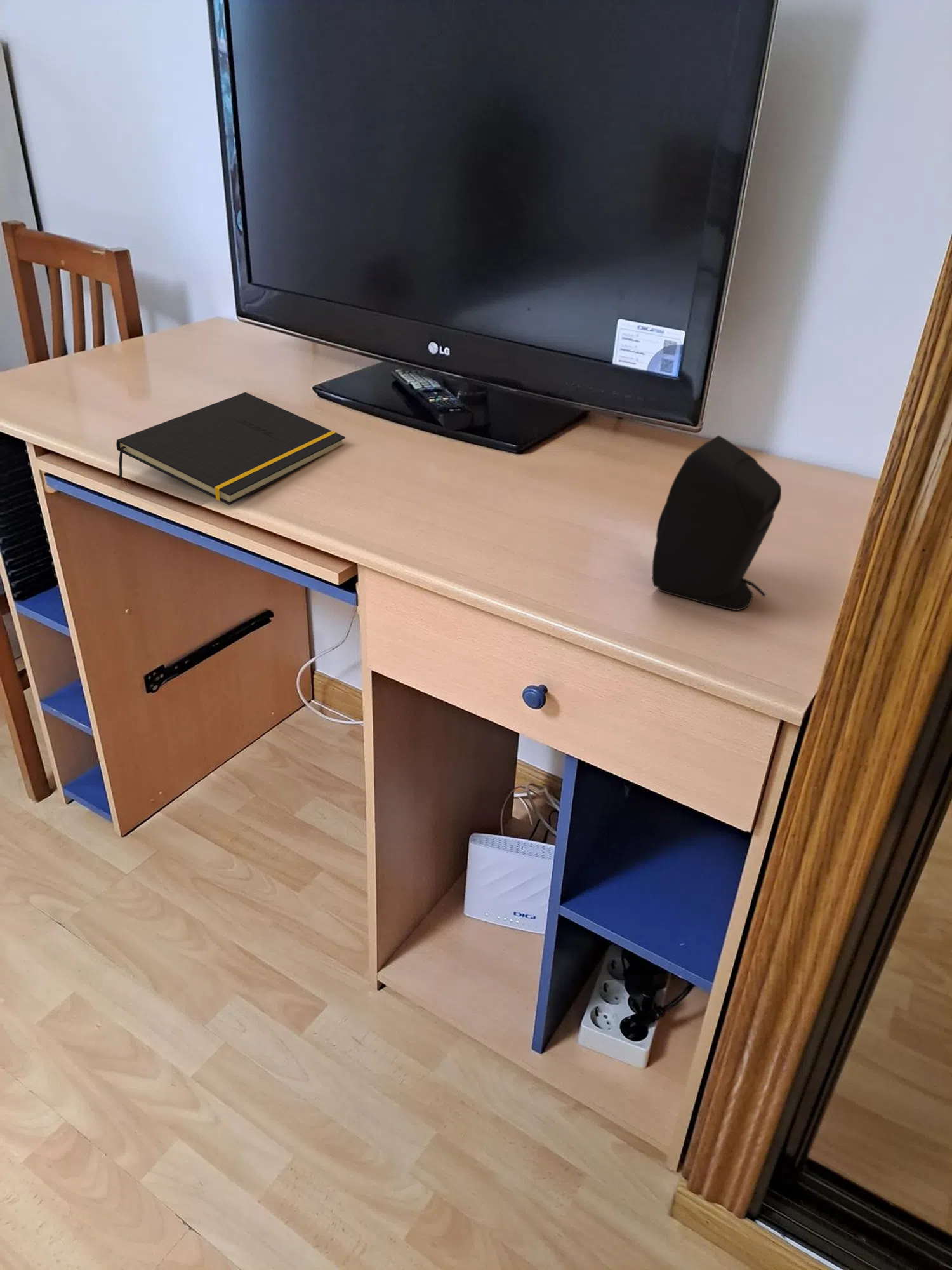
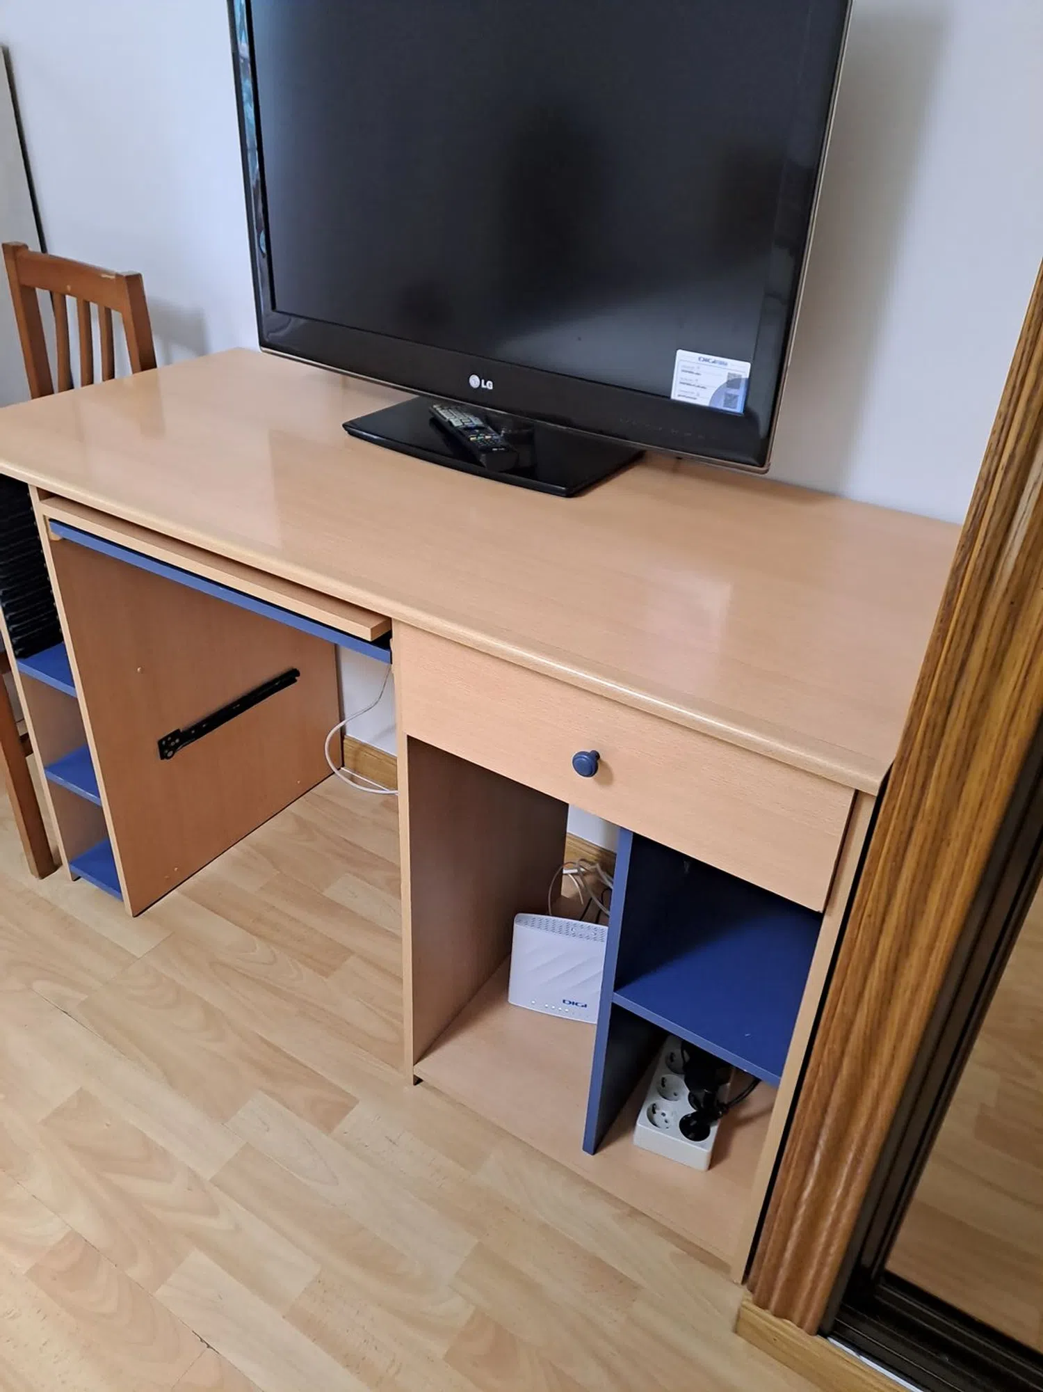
- notepad (237, 443)
- speaker (723, 524)
